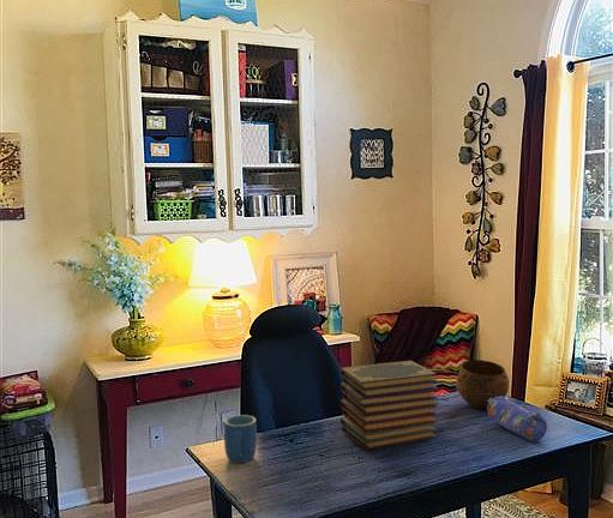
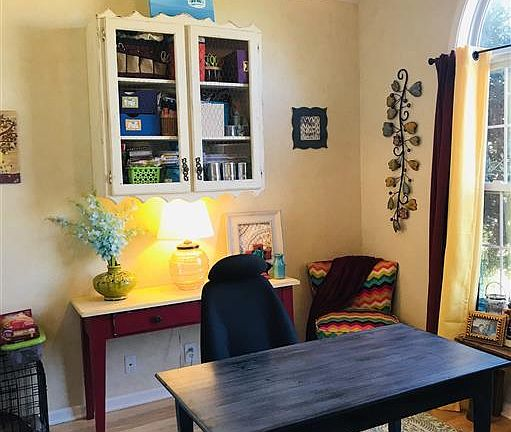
- book stack (387, 403)
- bowl (481, 385)
- pencil case (515, 416)
- mug (240, 440)
